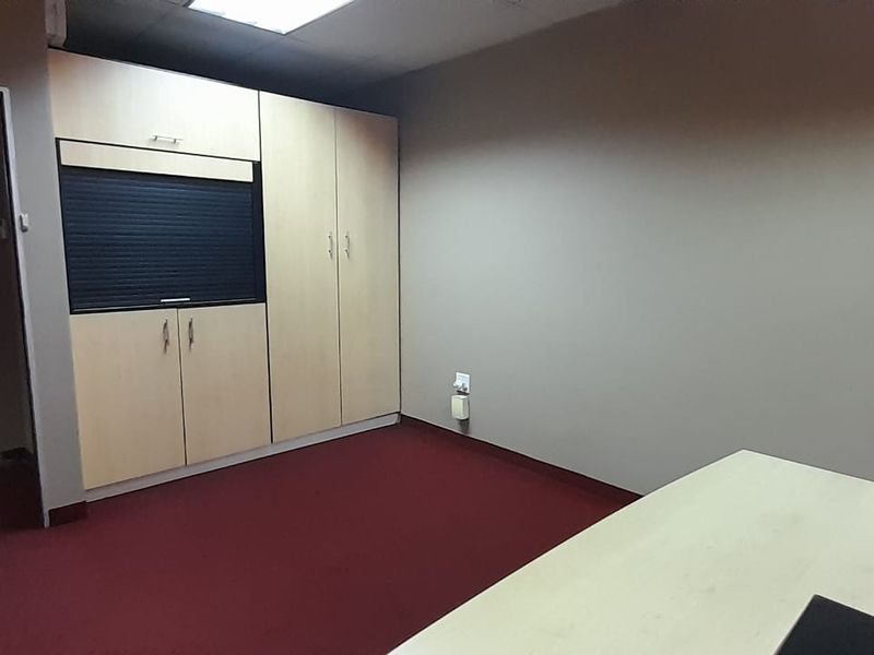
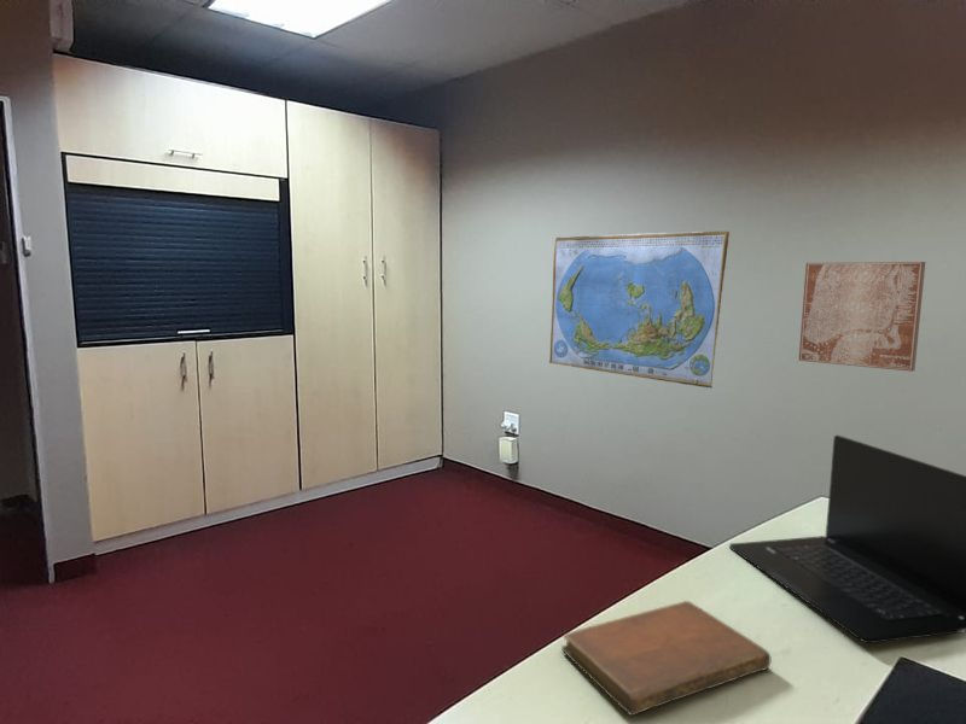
+ notebook (663, 650)
+ wall art (857, 314)
+ laptop (848, 522)
+ world map (627, 305)
